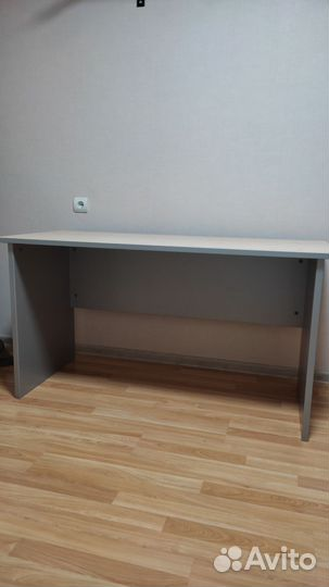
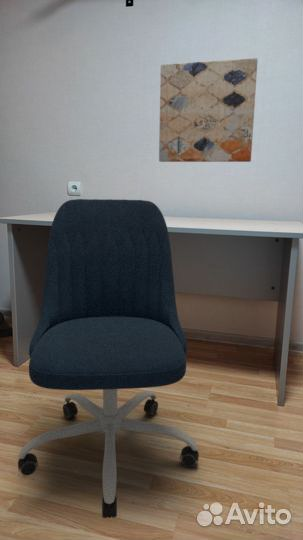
+ office chair (109, 335)
+ wall art (205, 113)
